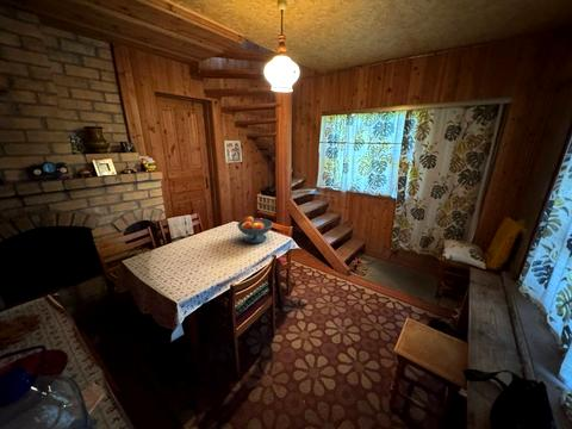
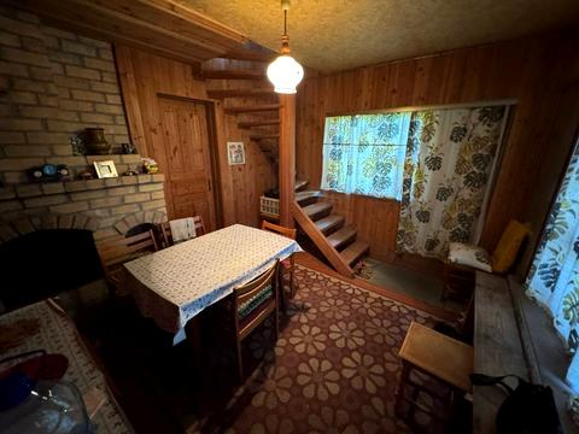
- fruit bowl (255, 228)
